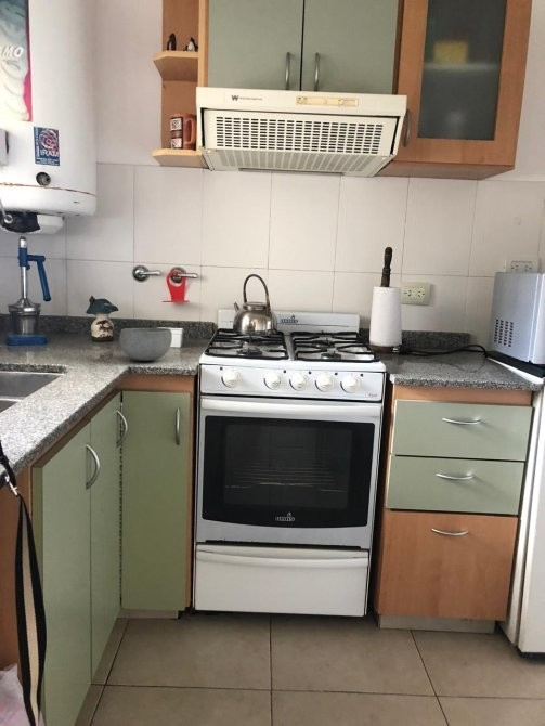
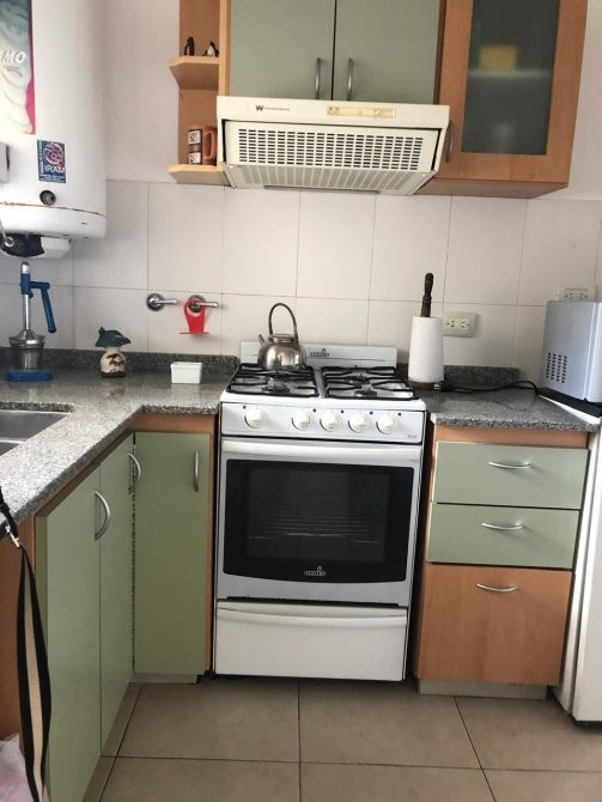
- bowl (145, 345)
